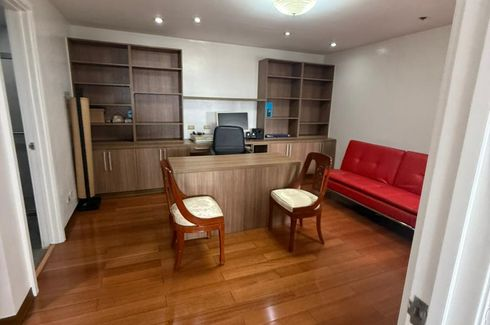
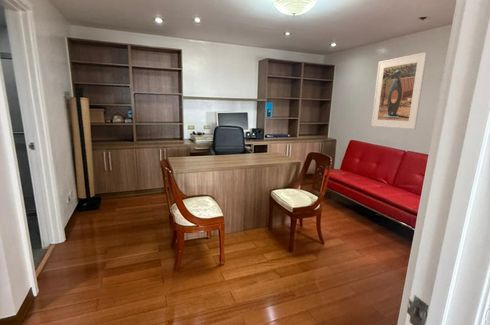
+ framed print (396, 93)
